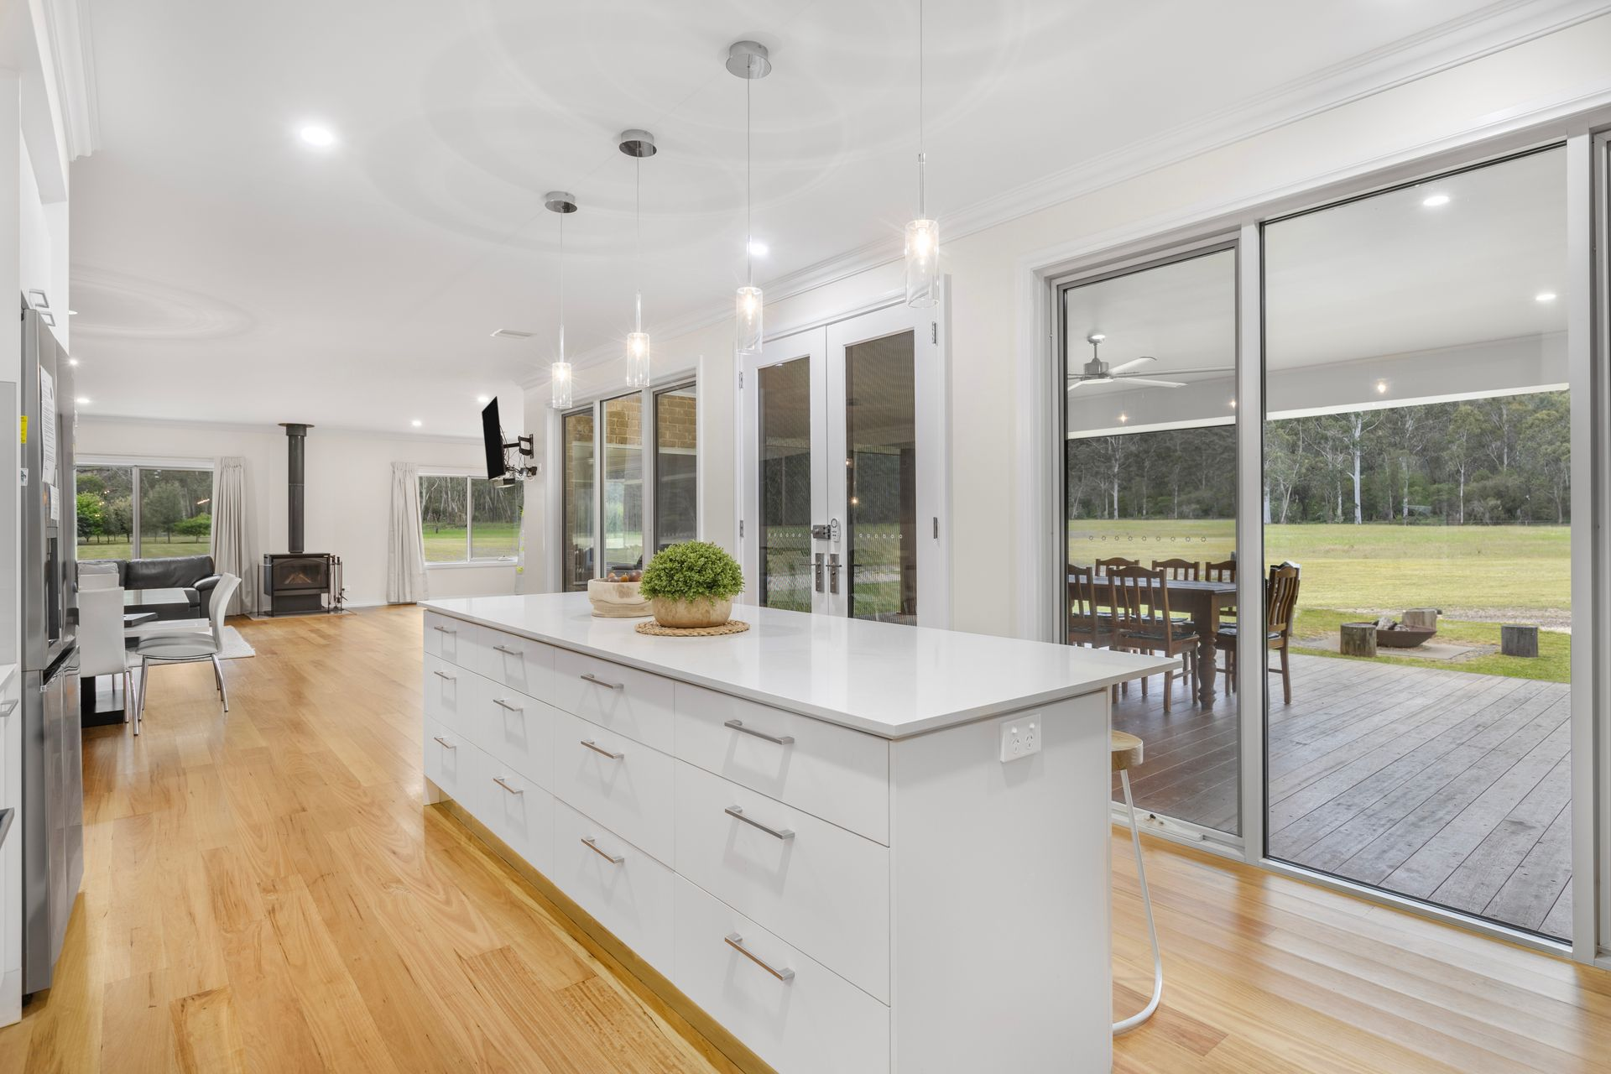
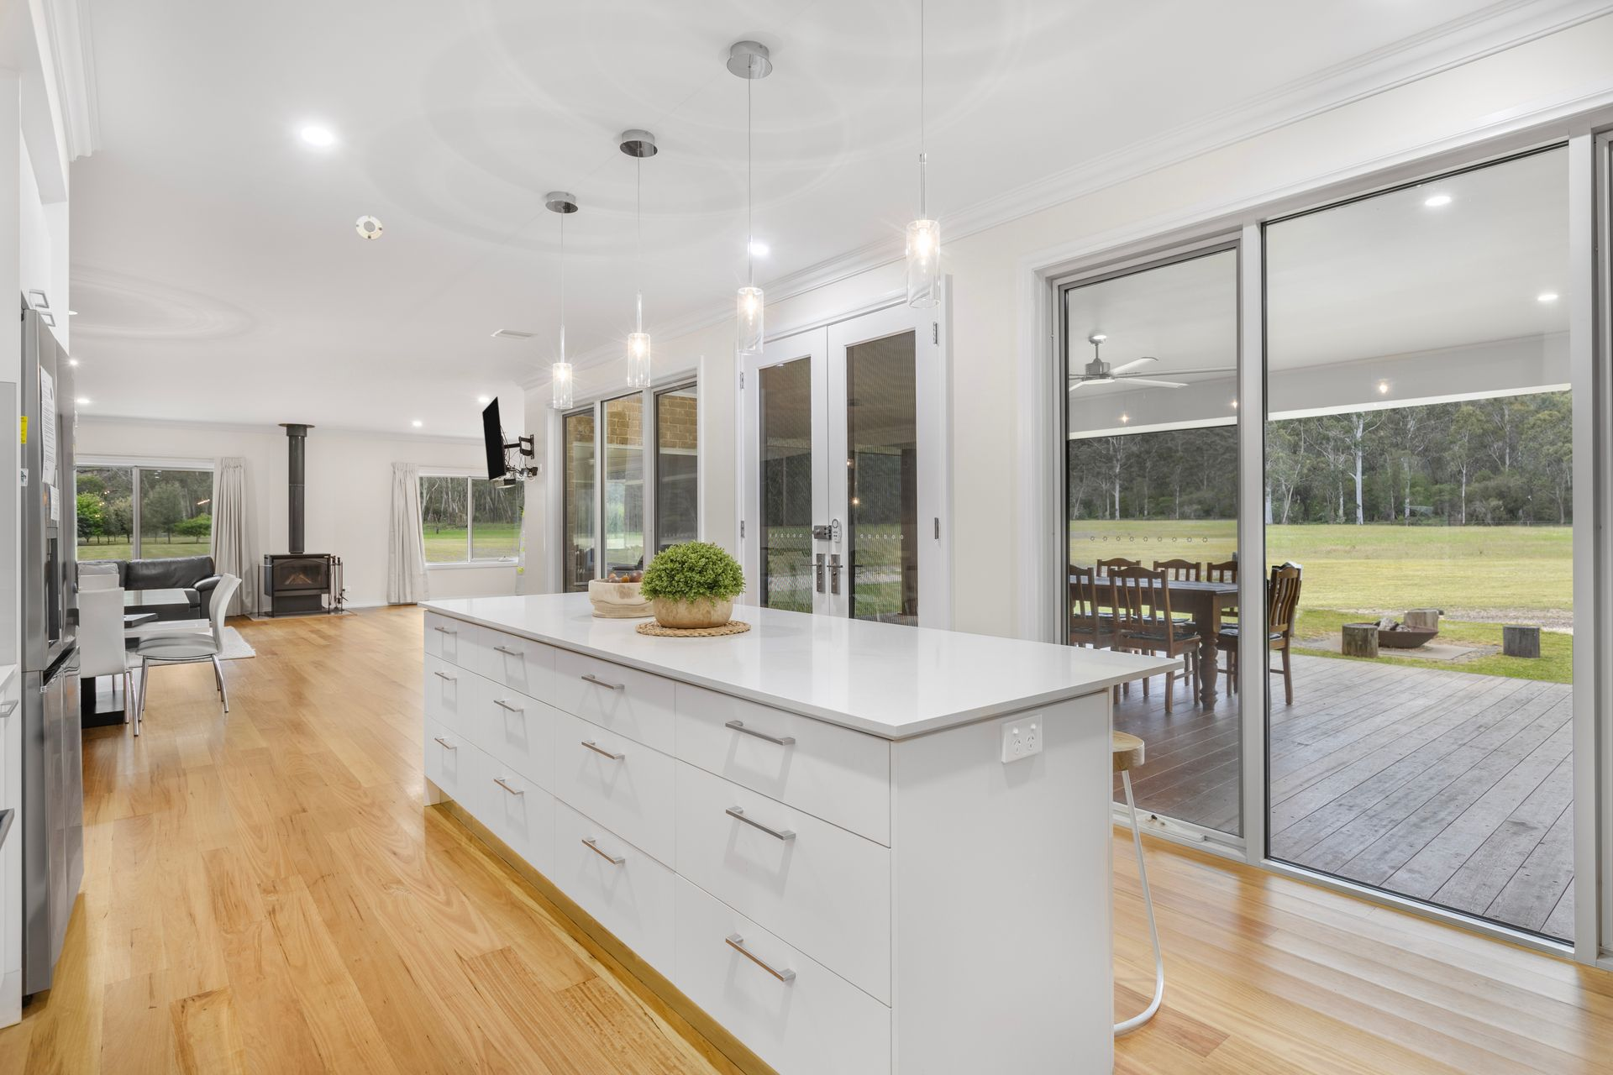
+ smoke detector (368, 227)
